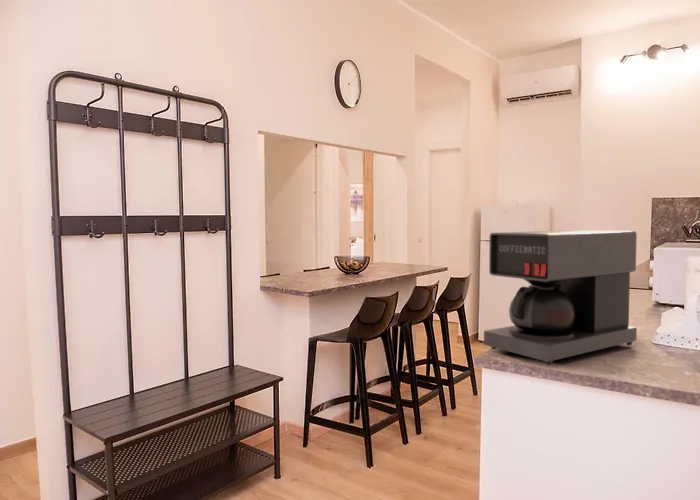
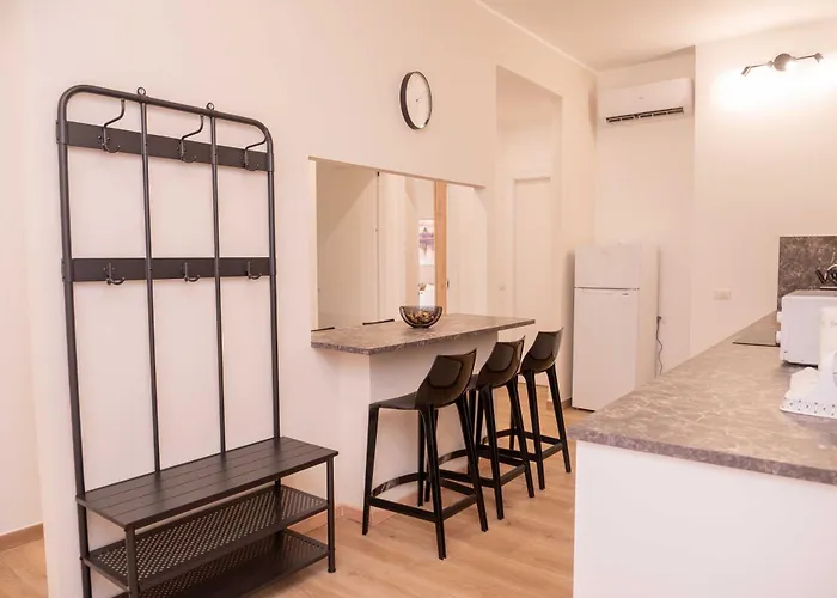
- coffee maker (562, 289)
